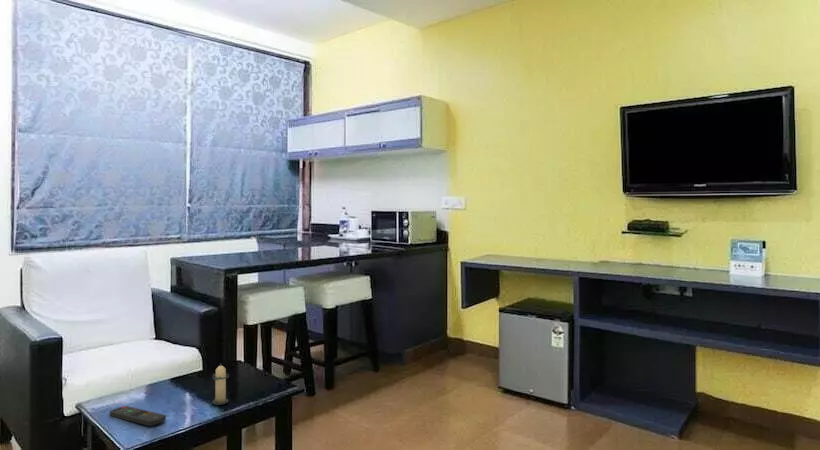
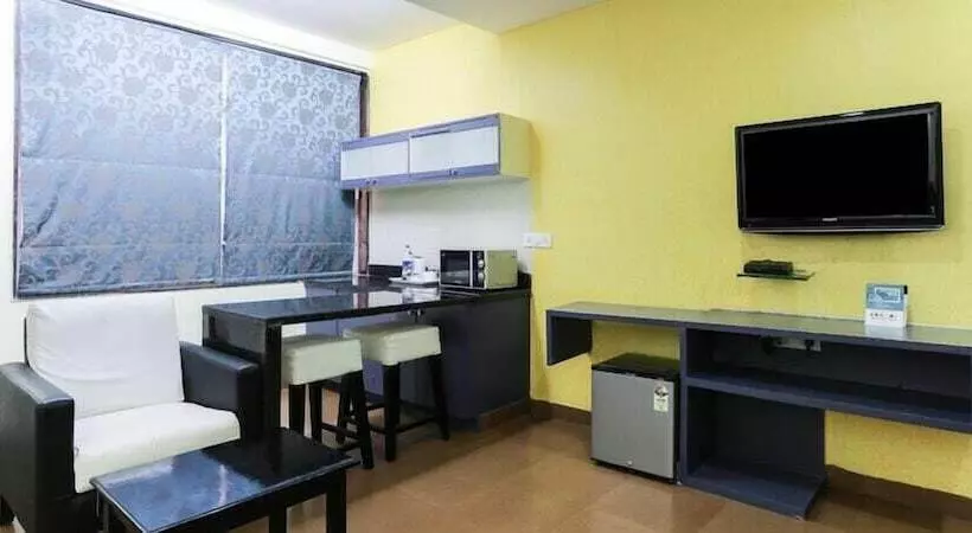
- candle (220, 383)
- remote control (137, 415)
